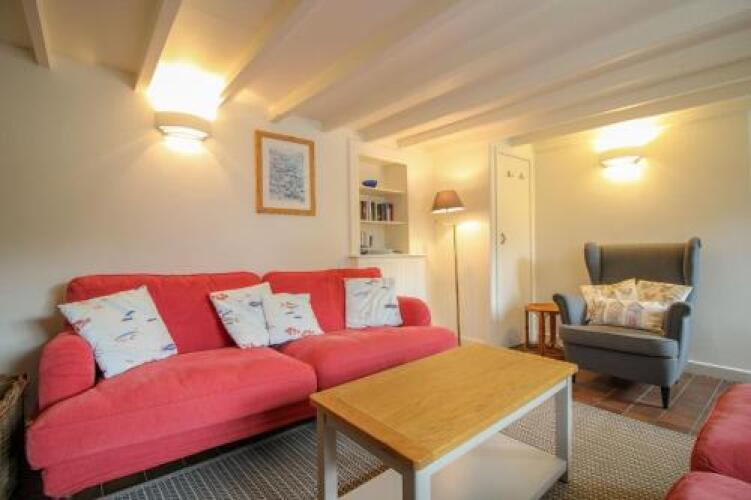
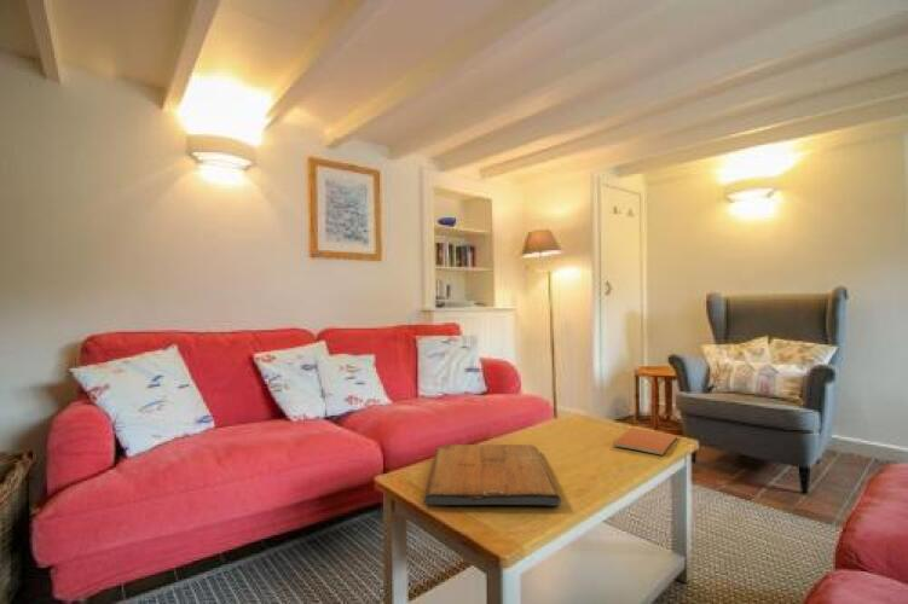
+ book (646, 440)
+ religious icon (488, 469)
